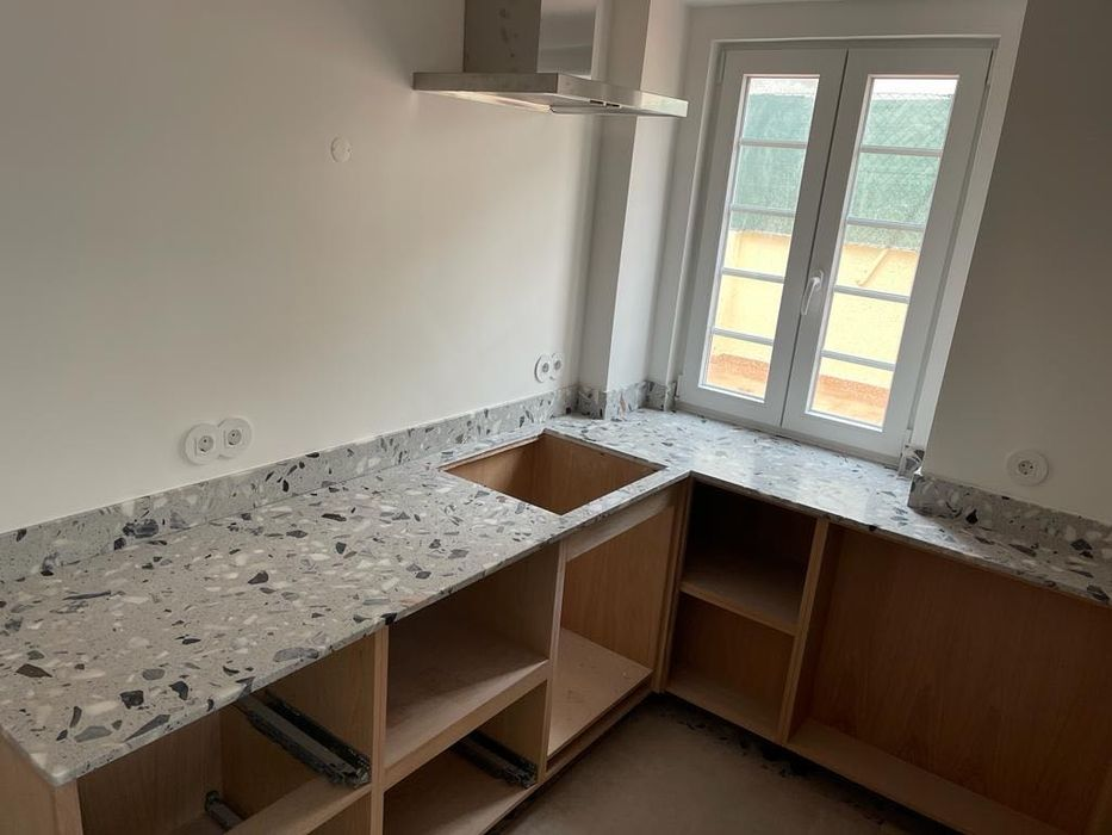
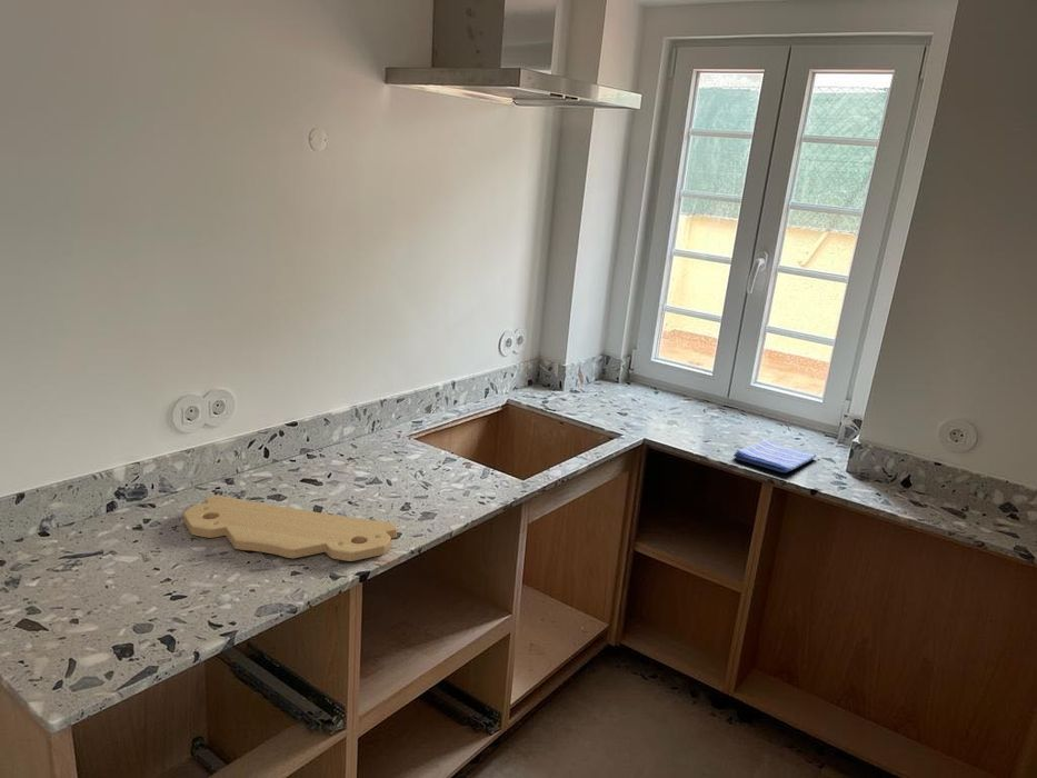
+ dish towel (775, 453)
+ cutting board (285, 529)
